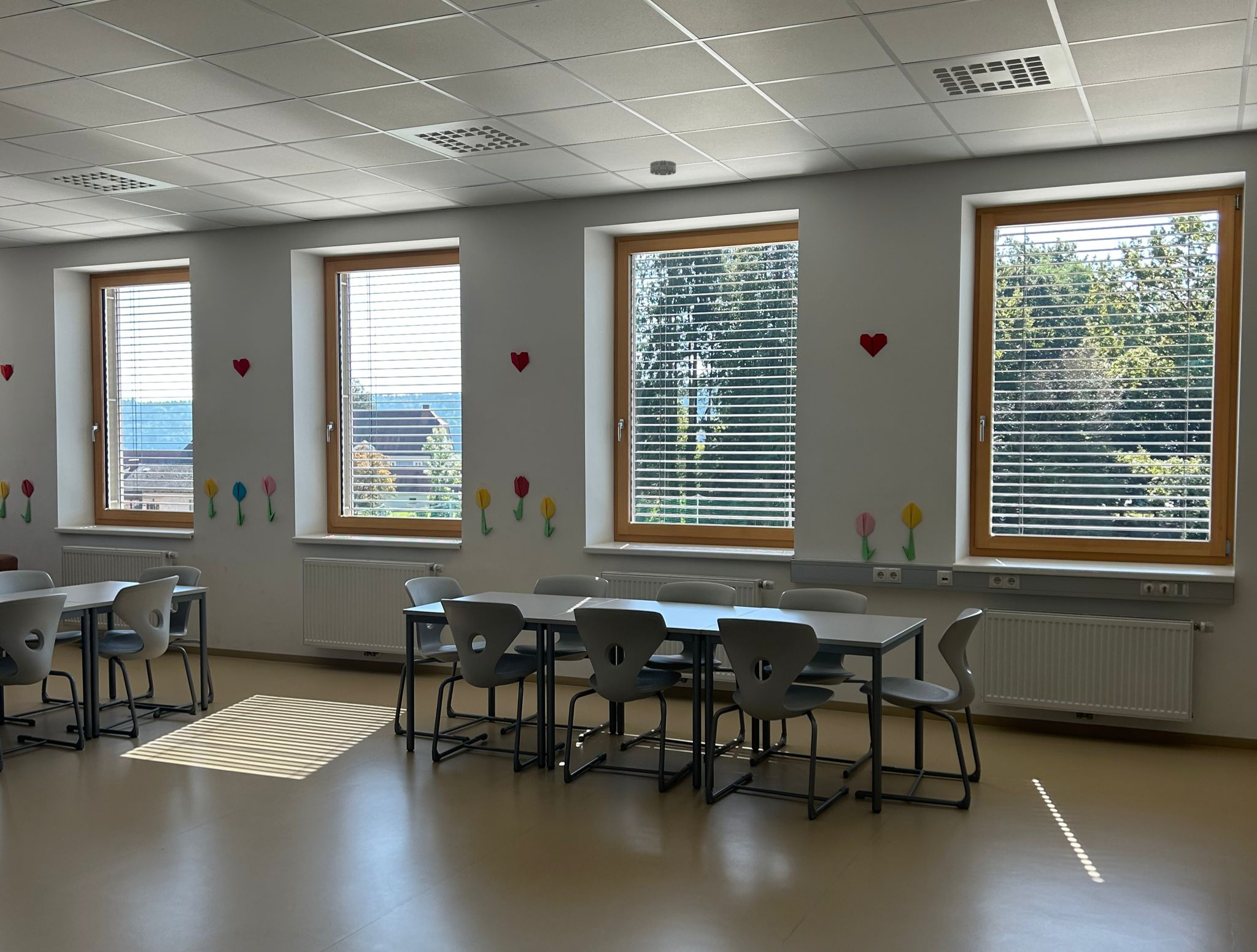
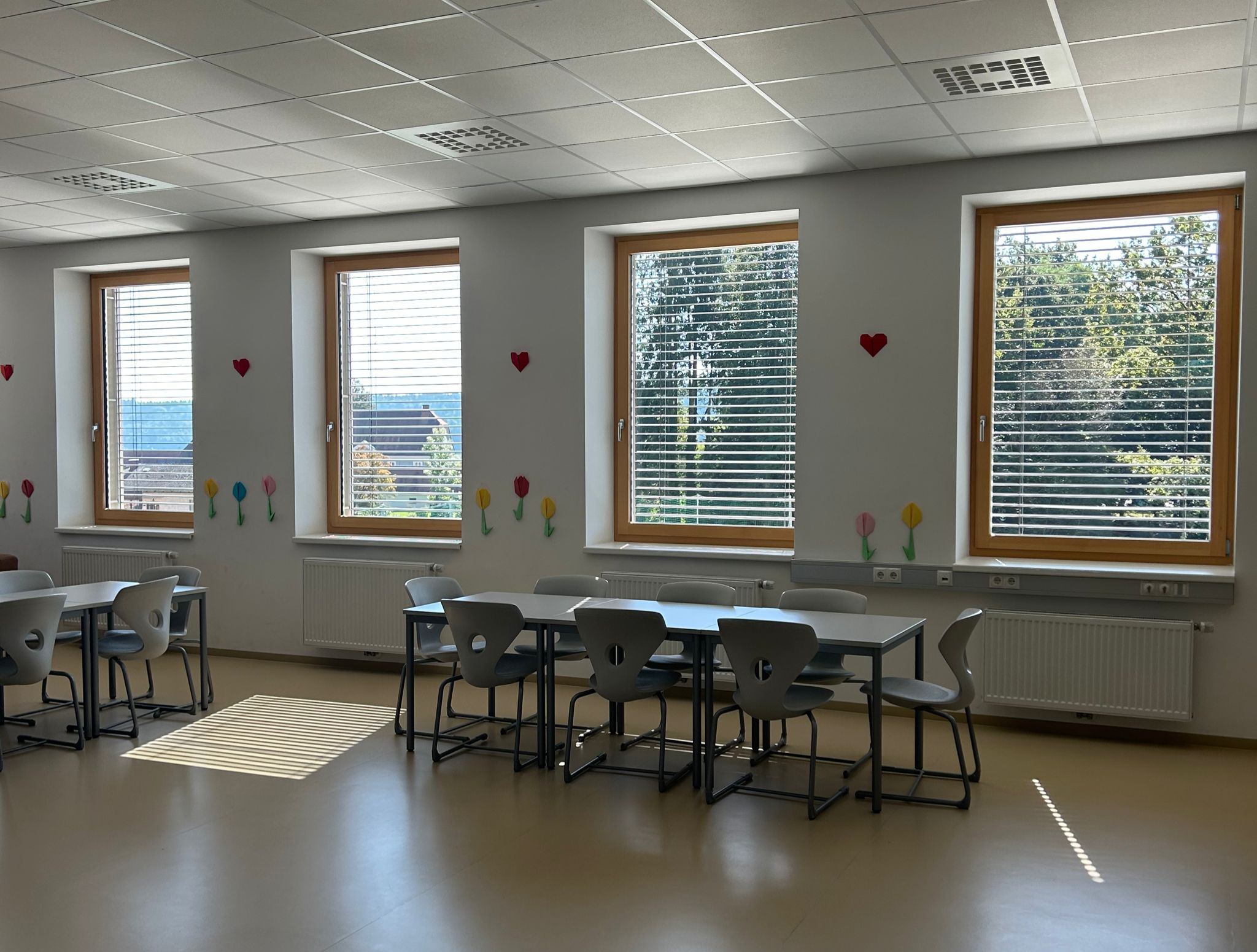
- smoke detector (663, 167)
